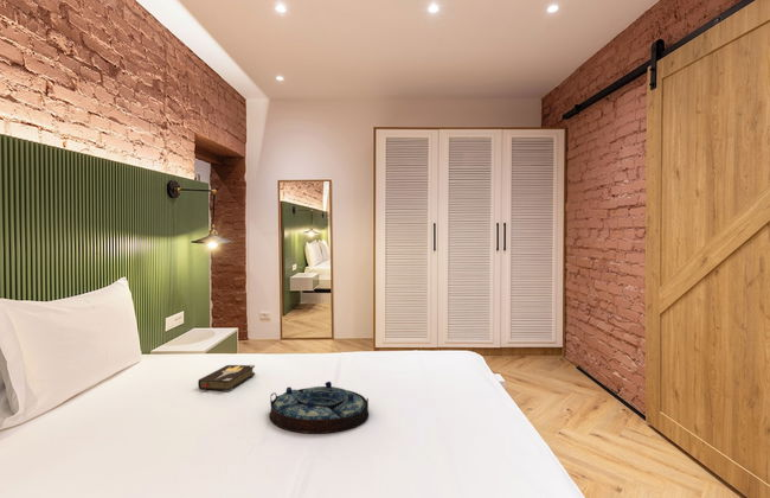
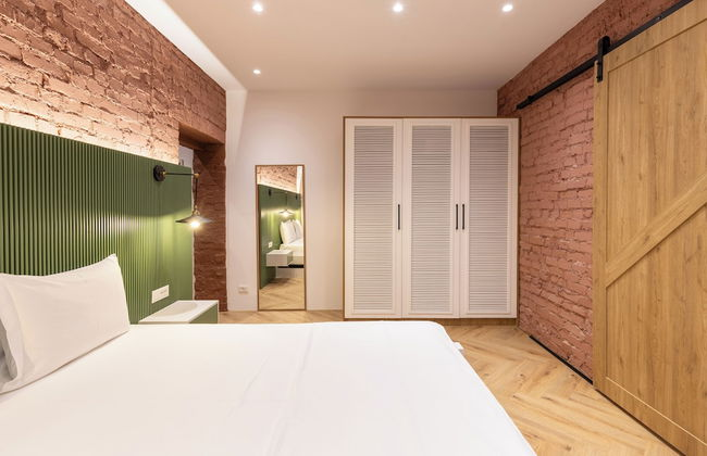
- hardback book (227, 376)
- serving tray (319, 401)
